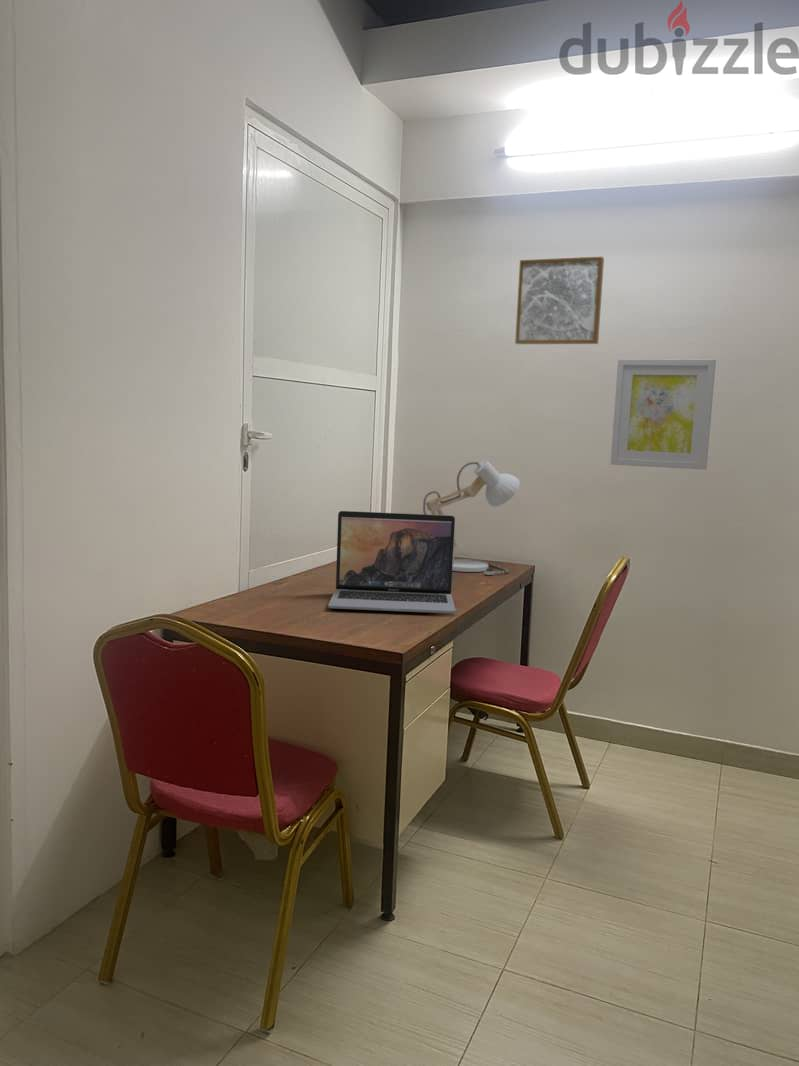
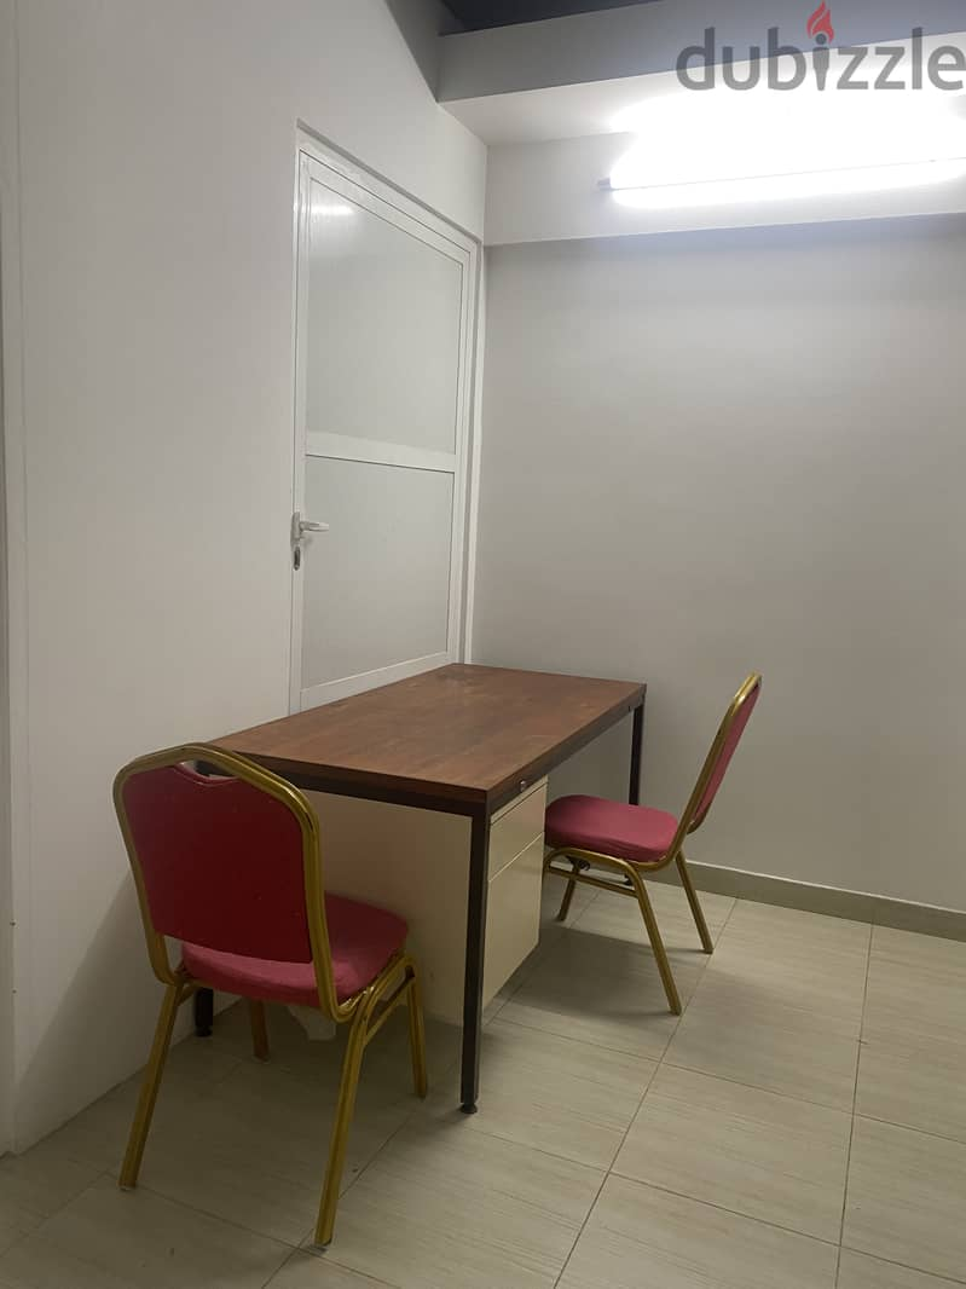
- wall art (558, 301)
- wall art (661, 413)
- laptop (394, 560)
- desk lamp (464, 498)
